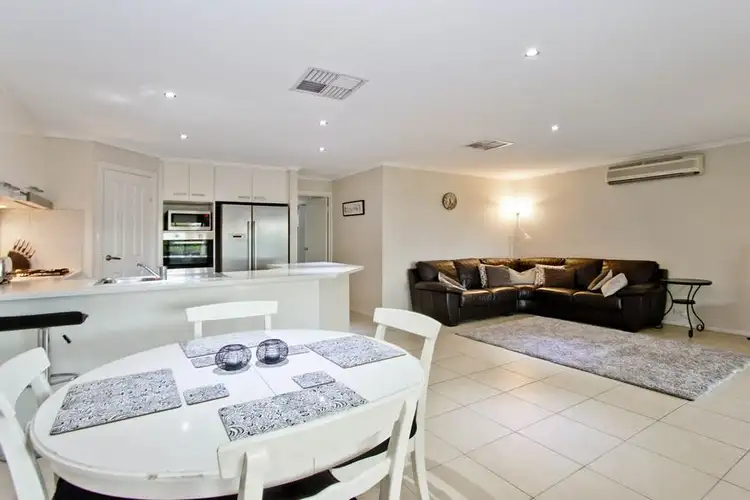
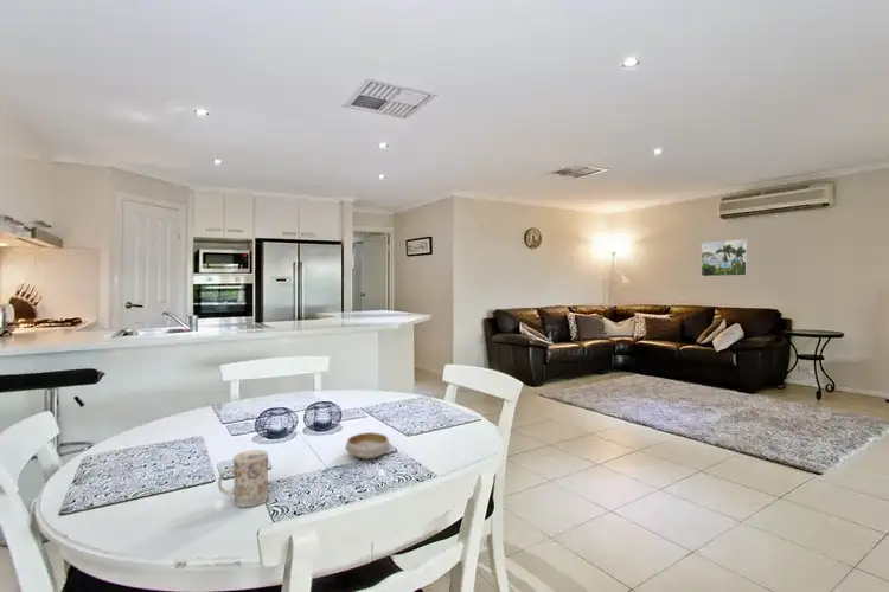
+ mug (245, 477)
+ bowl (367, 446)
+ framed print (723, 258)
